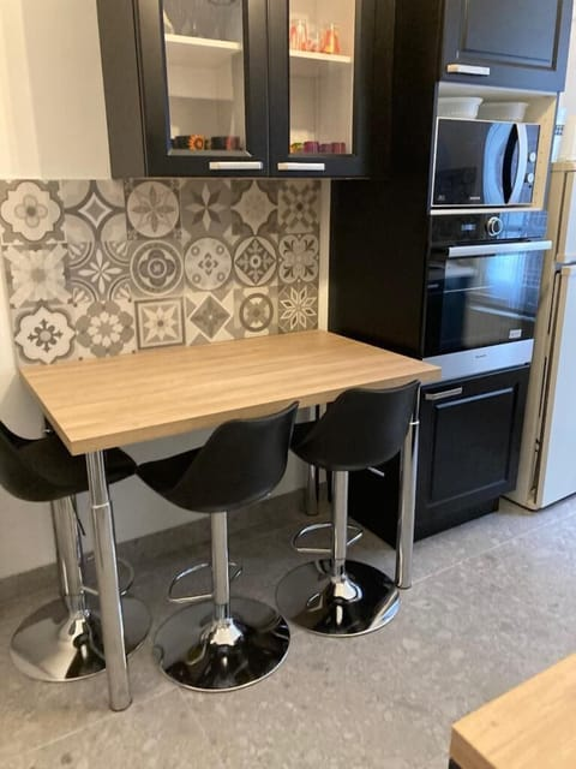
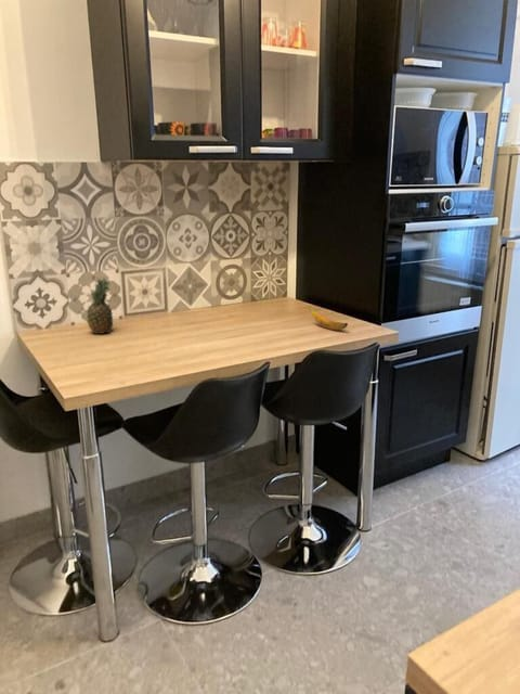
+ banana (327, 320)
+ fruit (100, 304)
